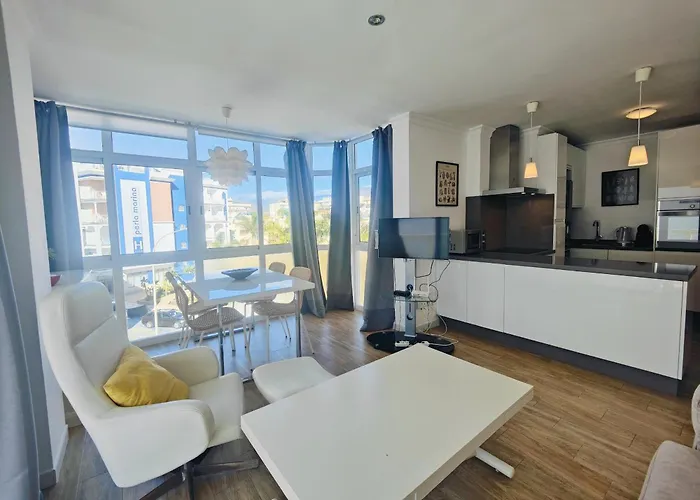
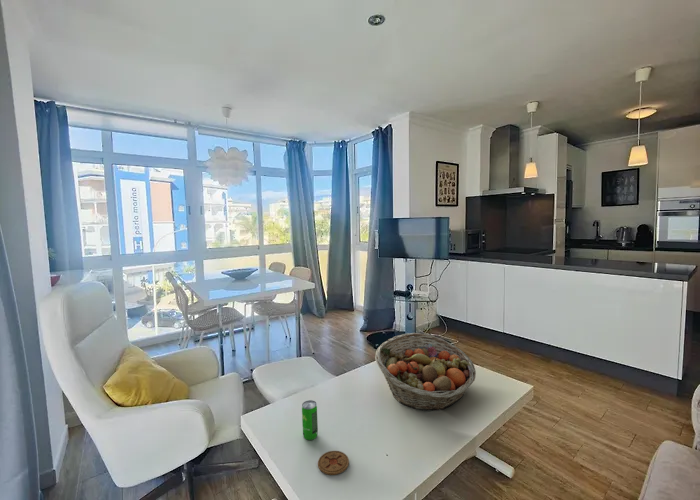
+ beverage can (309, 420)
+ fruit basket (425, 368)
+ coaster (333, 462)
